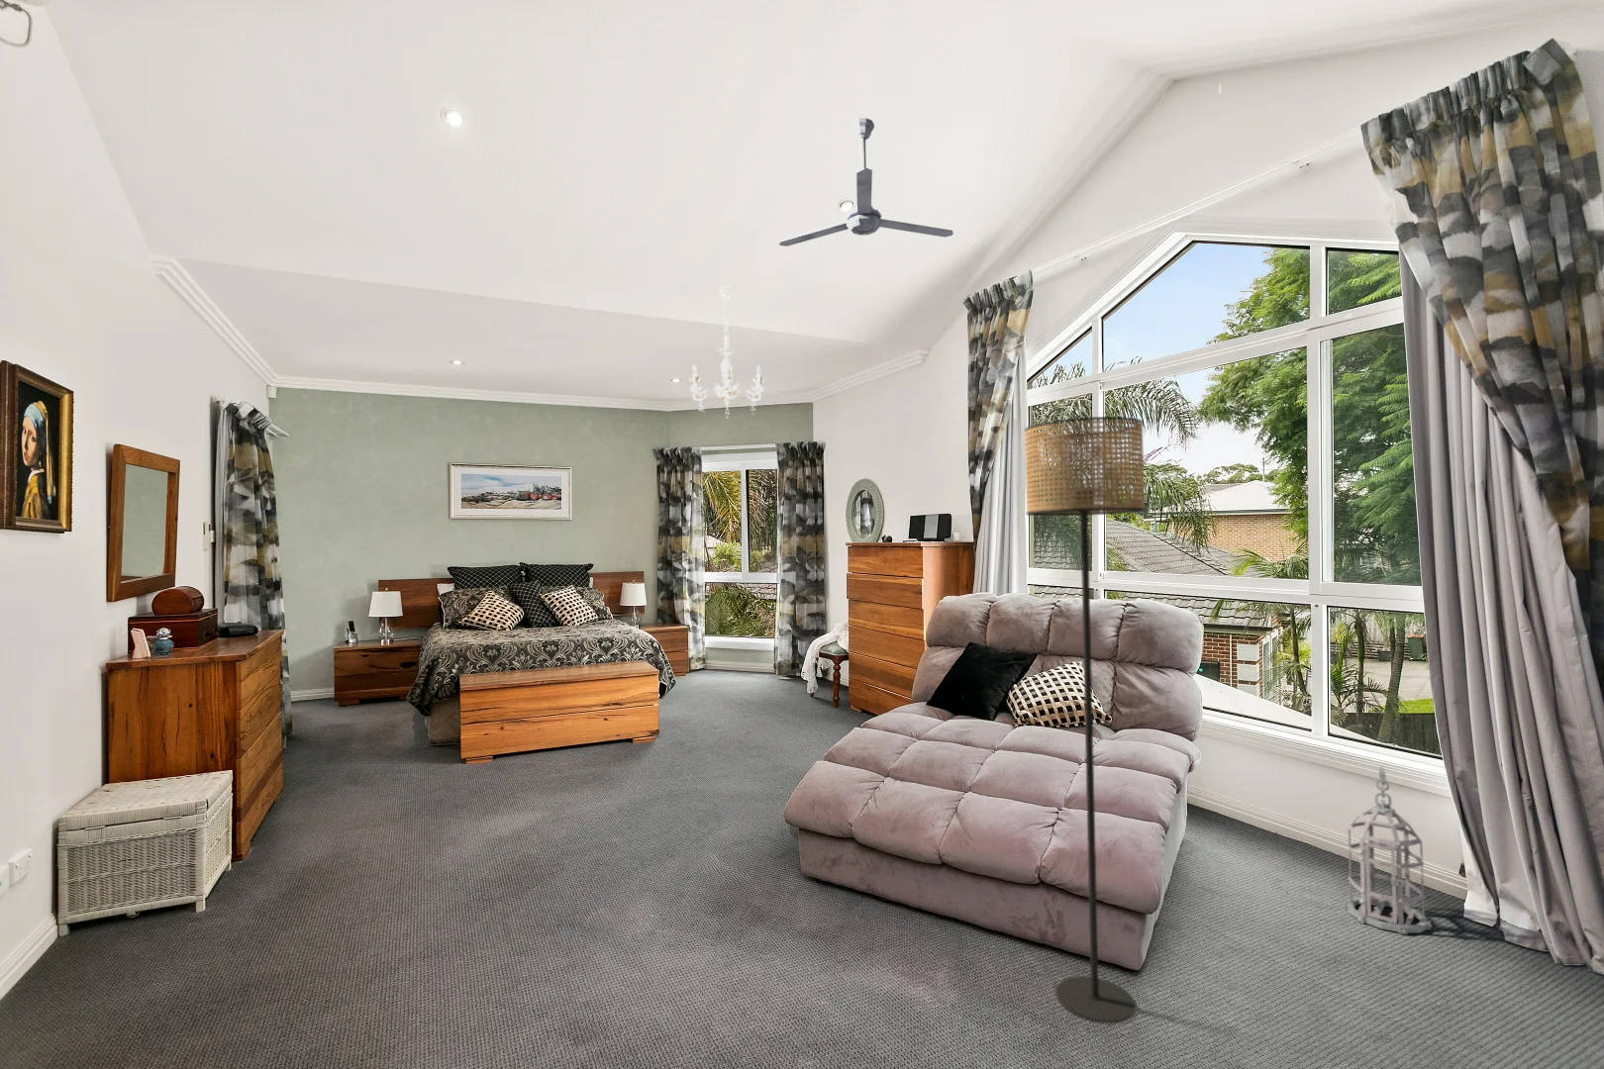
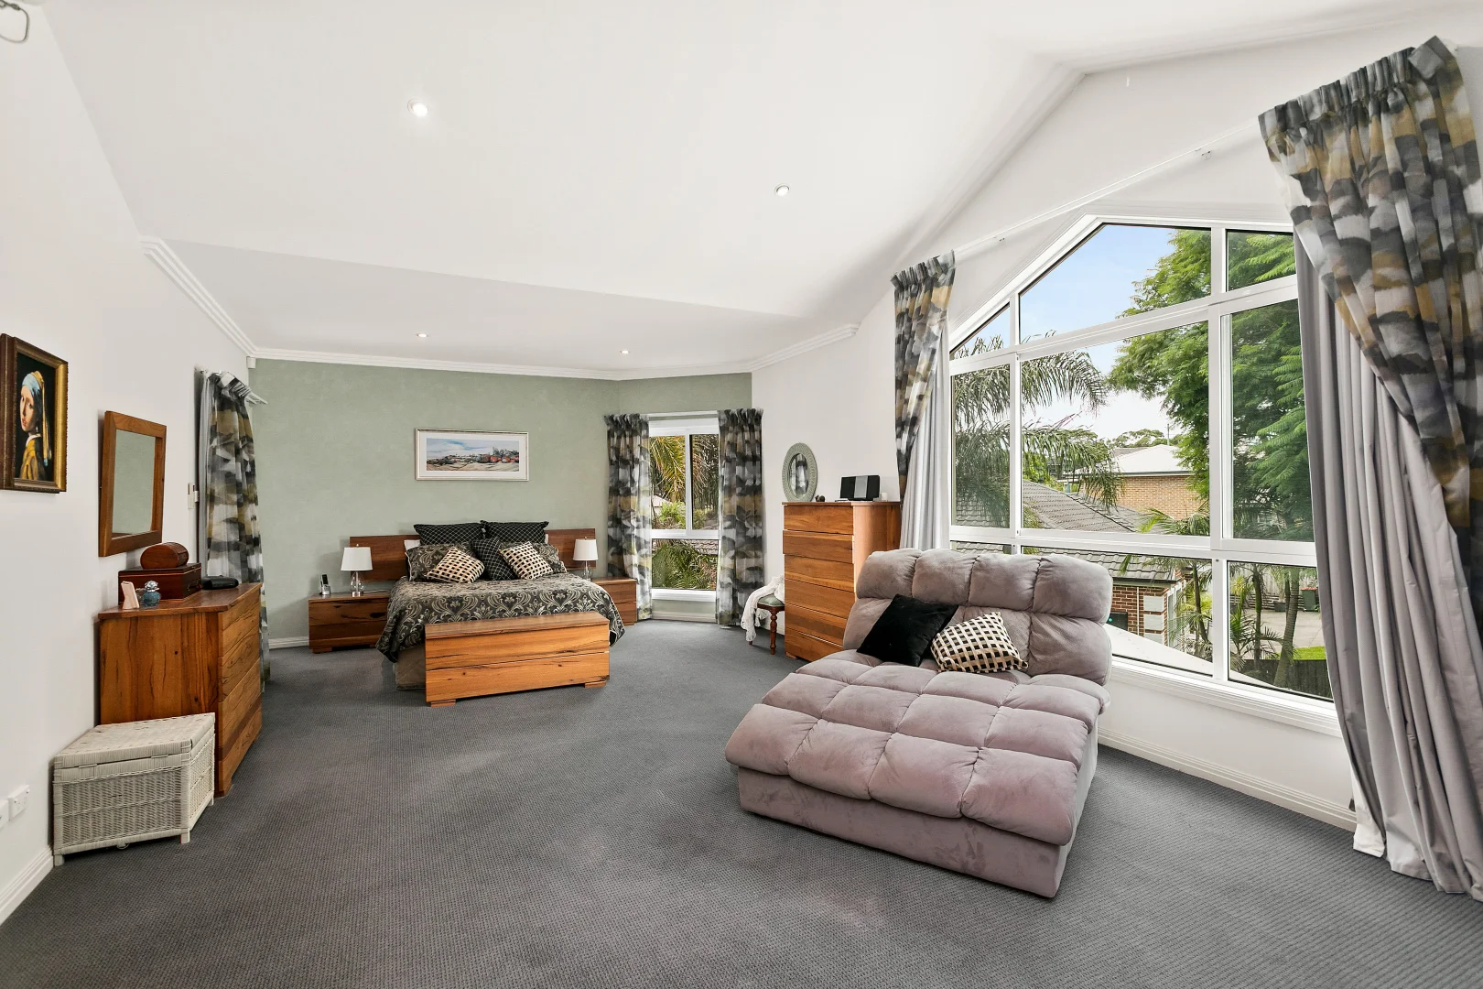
- floor lamp (1088, 711)
- chandelier (726, 352)
- lantern (1384, 842)
- ceiling fan (863, 163)
